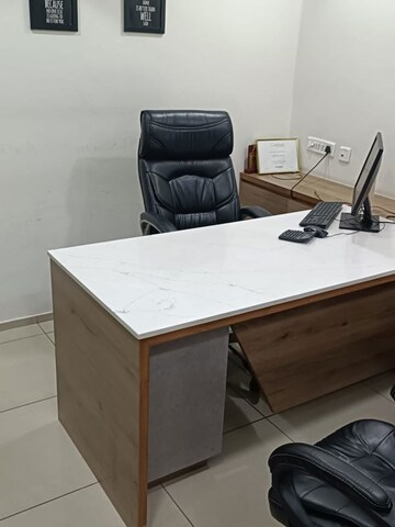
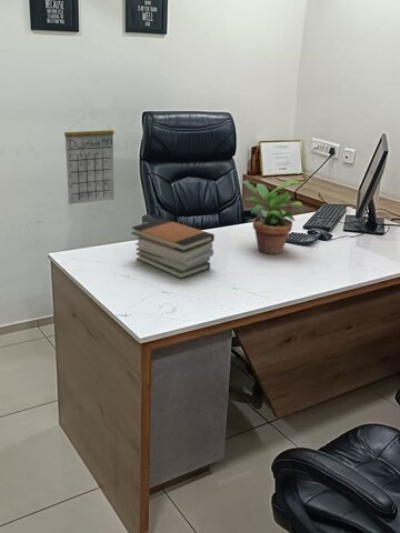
+ calendar (90, 159)
+ potted plant (266, 215)
+ book stack (172, 248)
